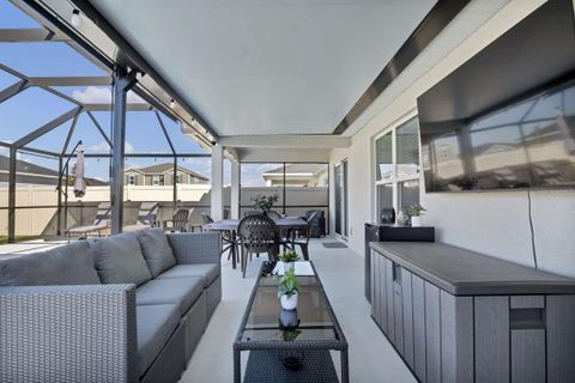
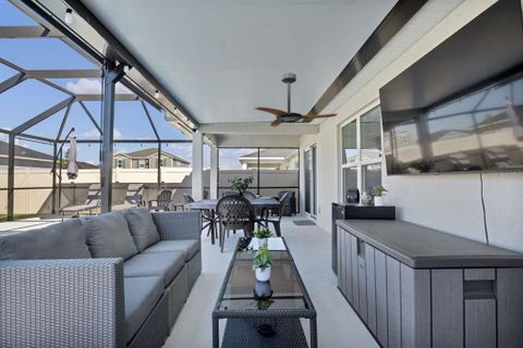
+ ceiling fan (290, 98)
